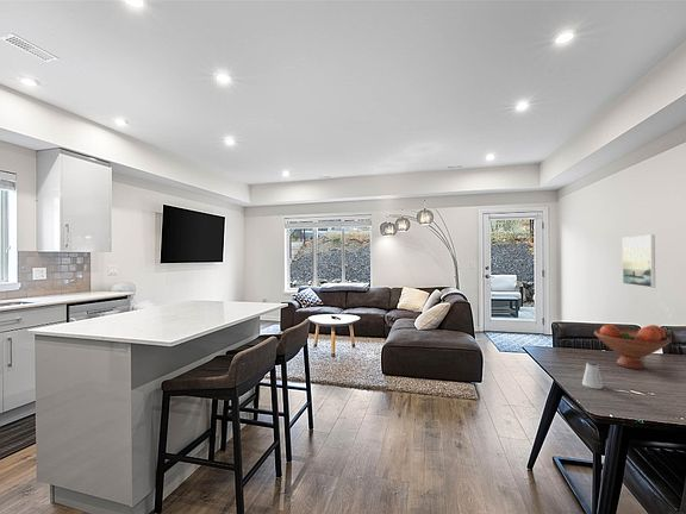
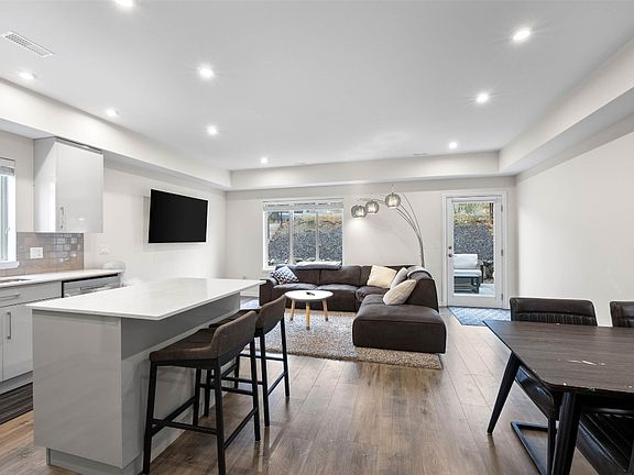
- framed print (637, 261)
- fruit bowl (630, 344)
- saltshaker (592, 374)
